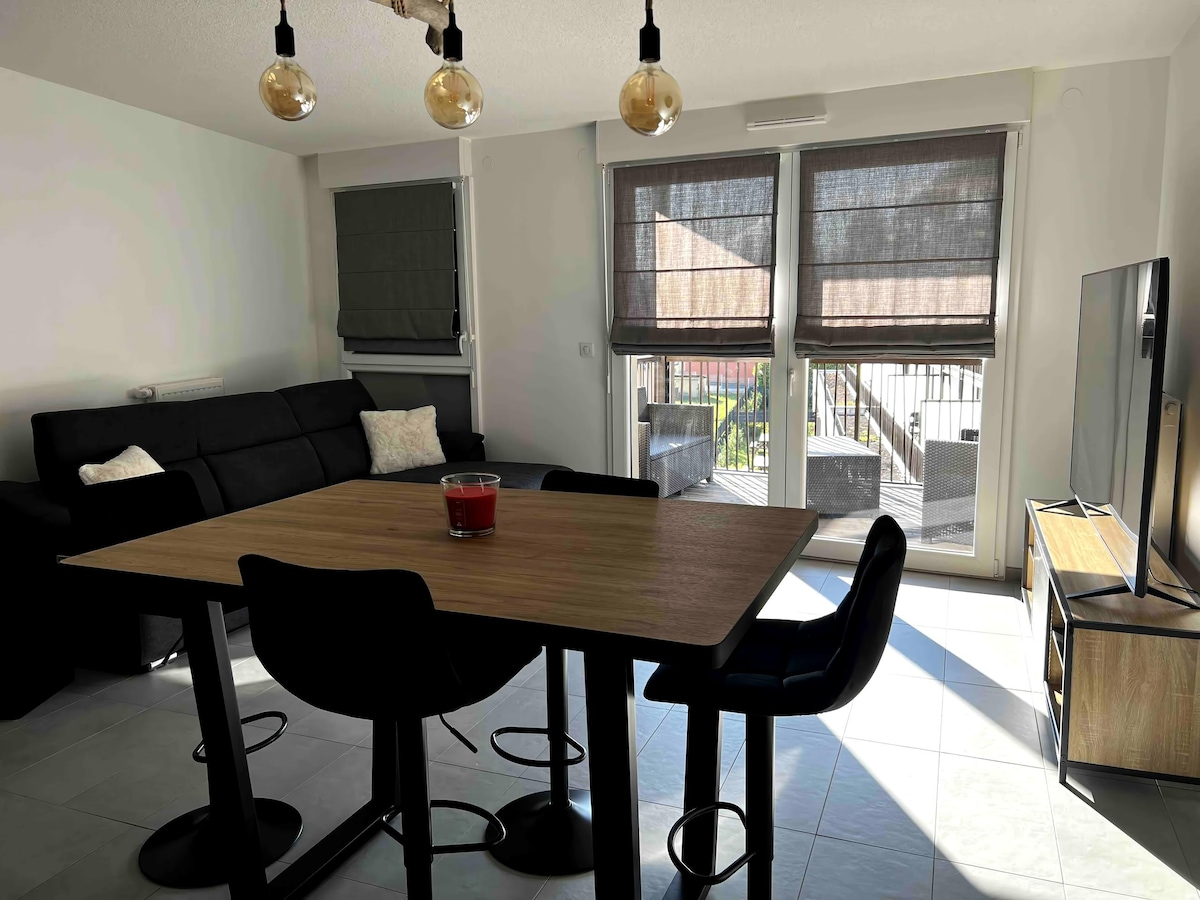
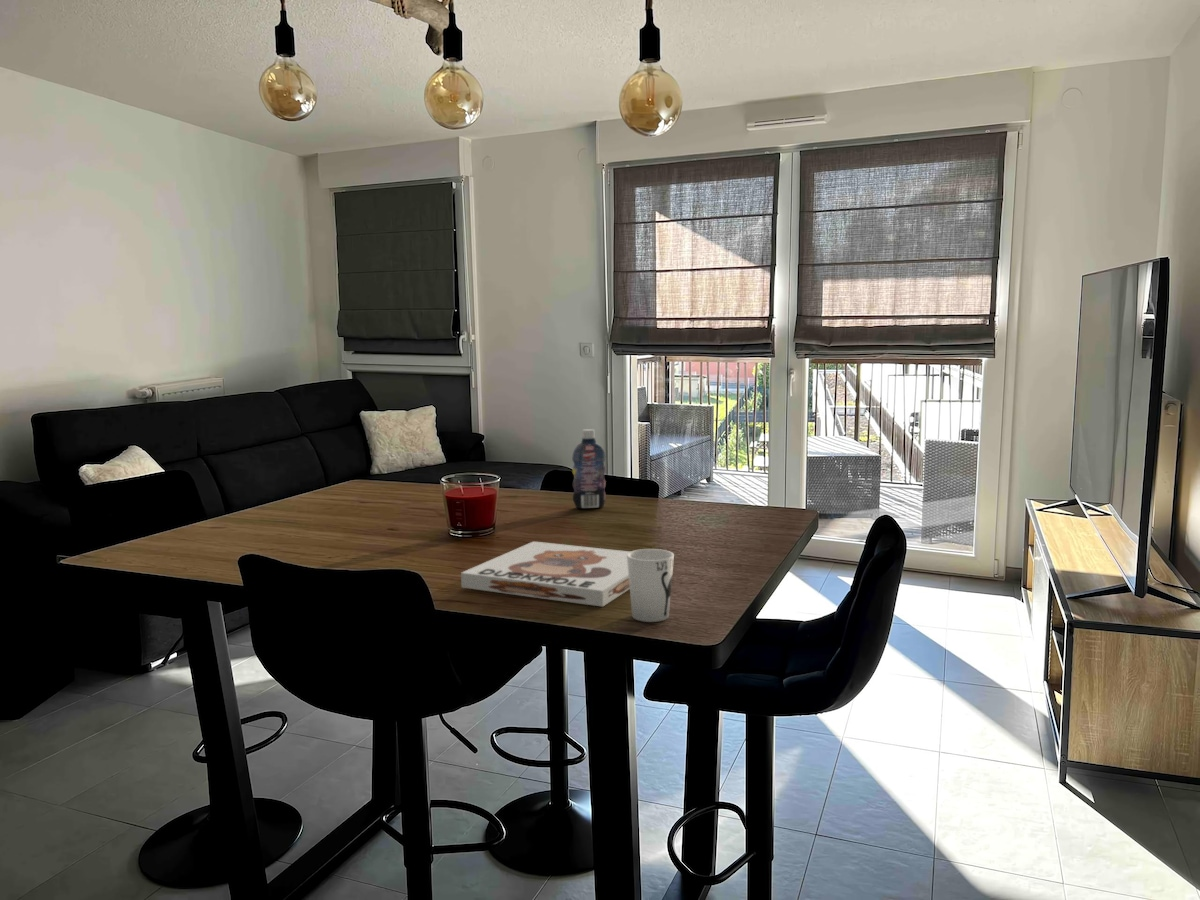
+ board game (564, 570)
+ bottle (589, 468)
+ cup (650, 585)
